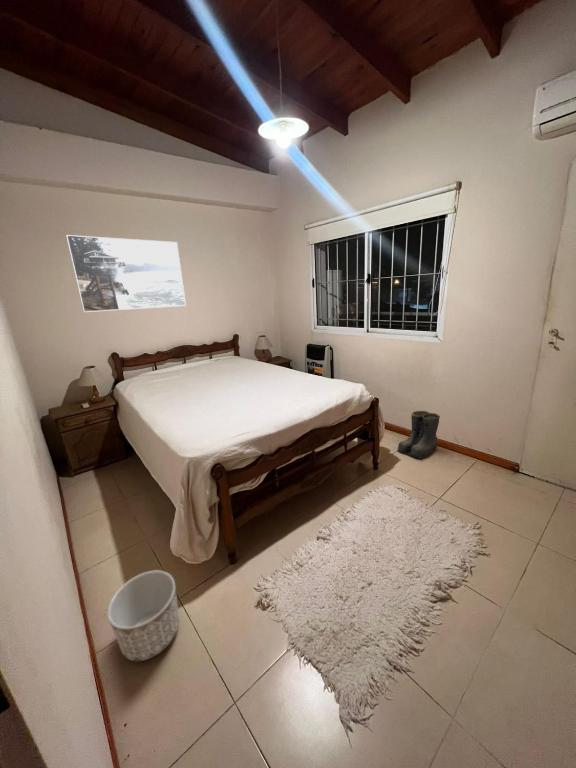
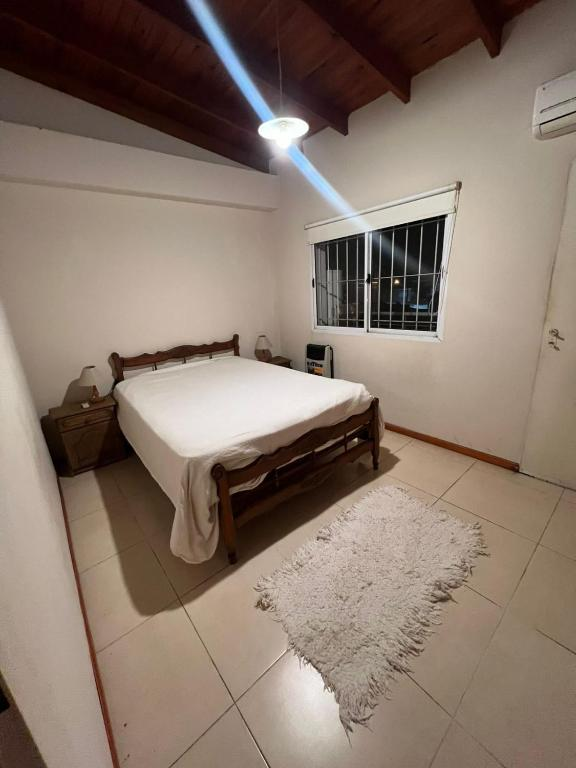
- planter (147, 616)
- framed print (133, 274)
- boots (418, 432)
